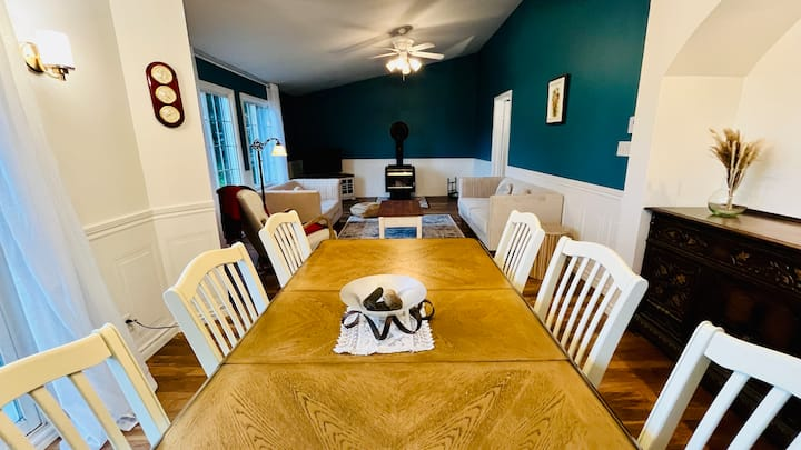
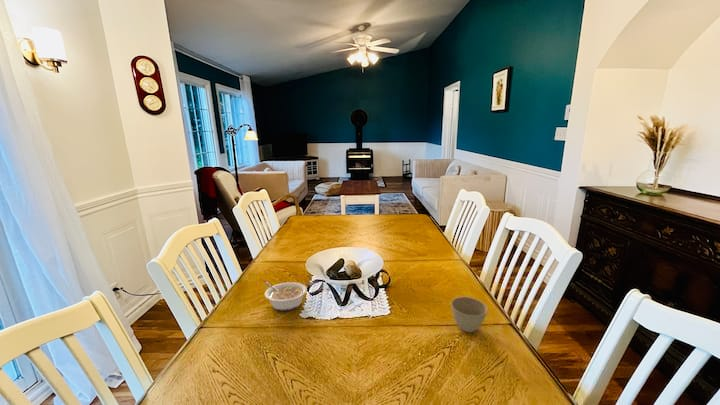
+ flower pot (468, 316)
+ legume (284, 296)
